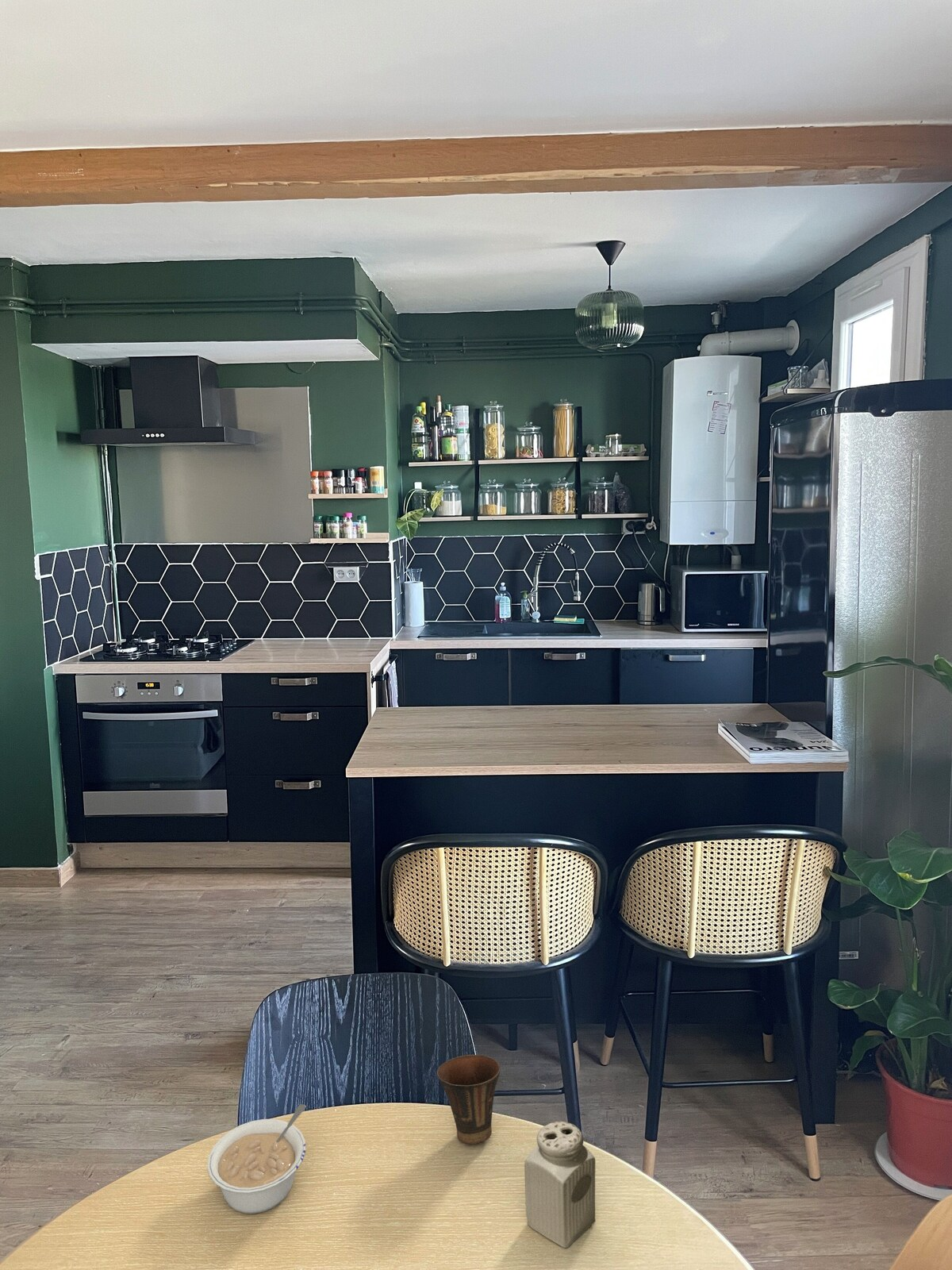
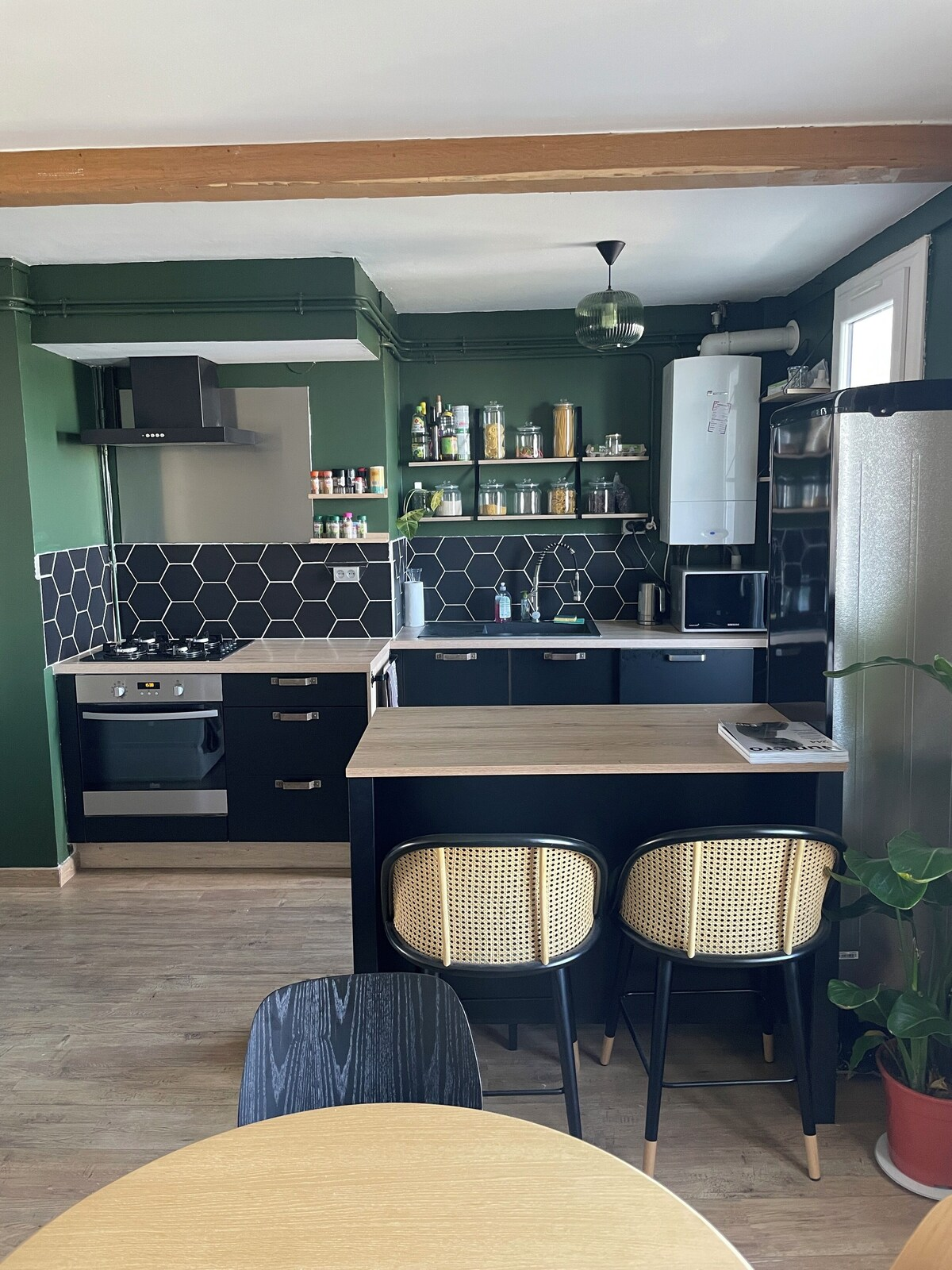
- cup (469, 1099)
- legume (258, 1164)
- salt shaker (560, 1177)
